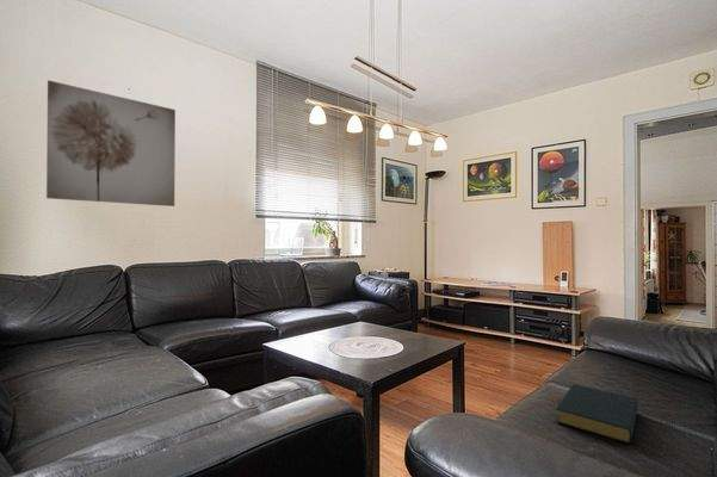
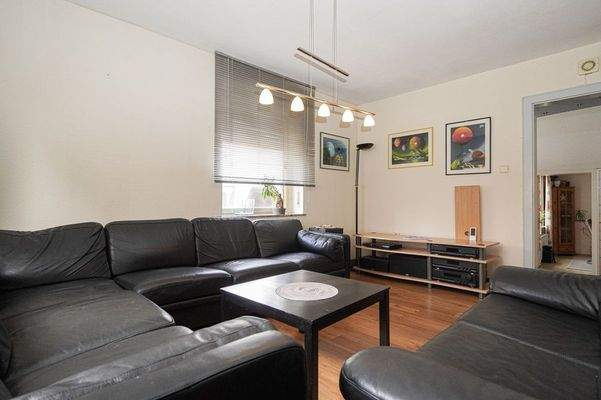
- hardback book (598, 409)
- wall art (117, 149)
